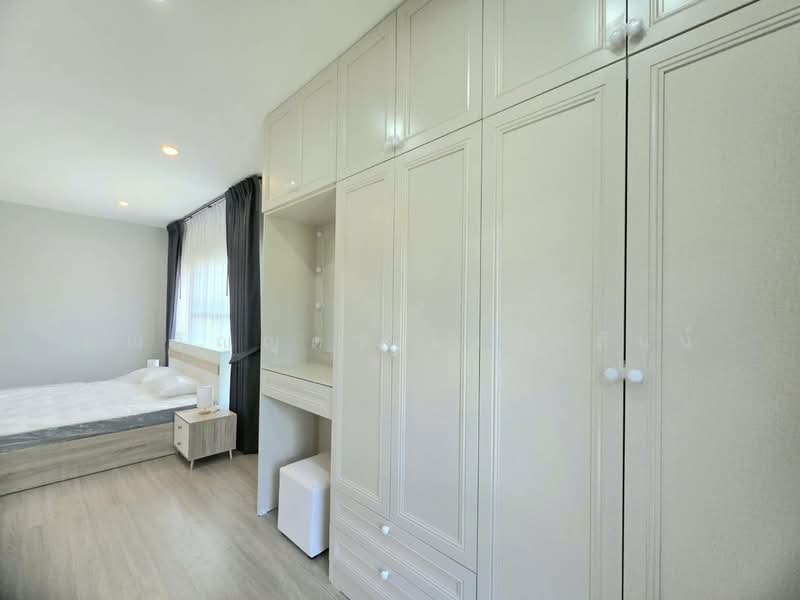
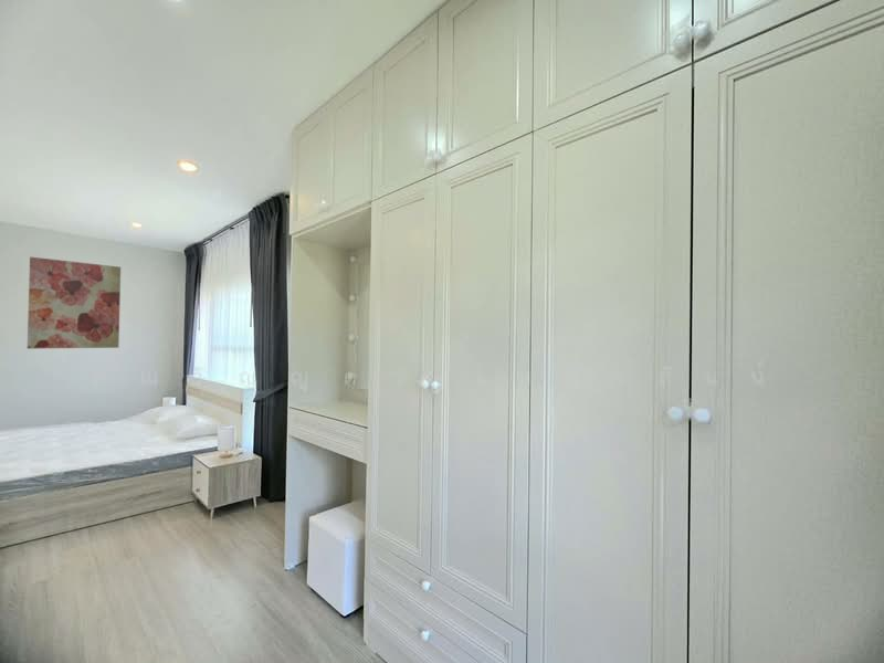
+ wall art (76, 305)
